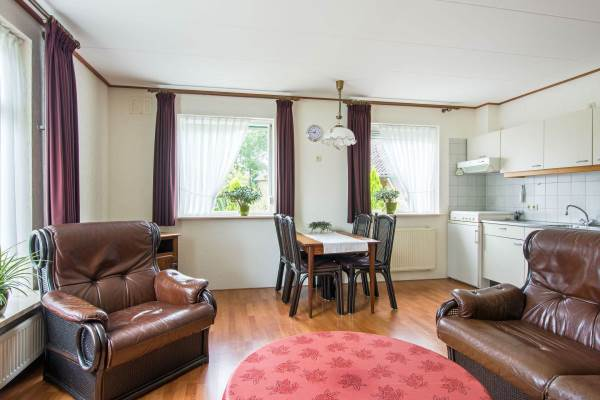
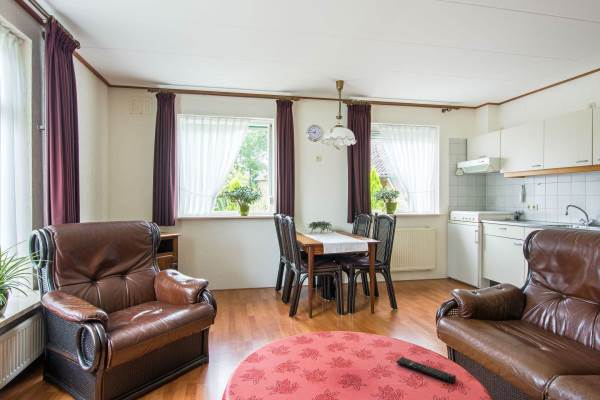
+ remote control (425, 369)
